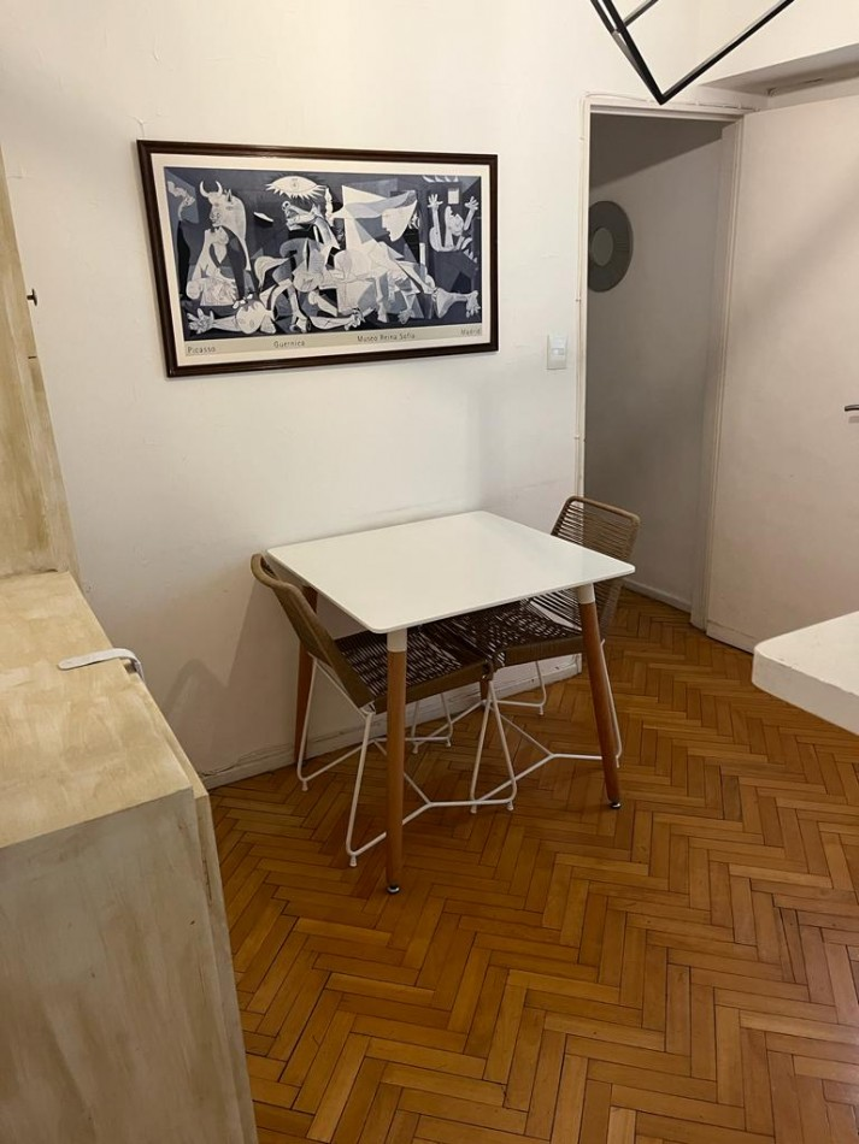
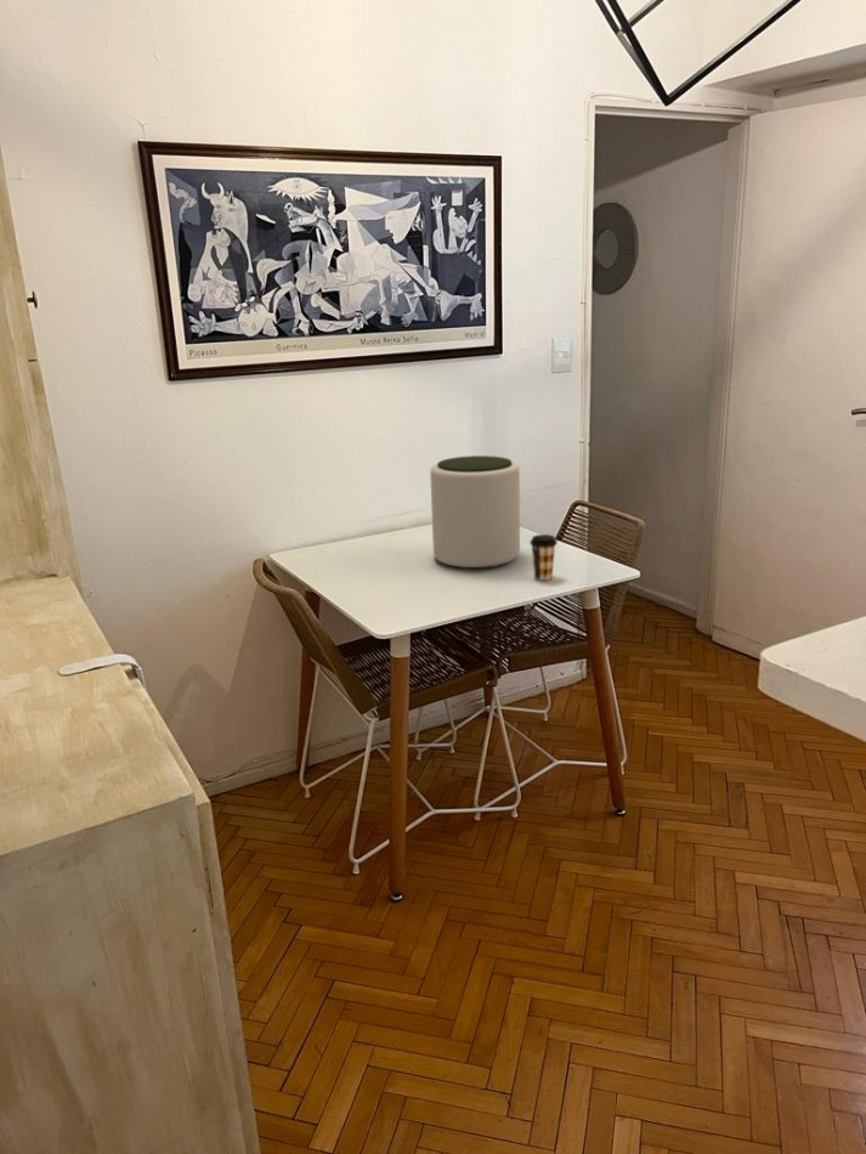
+ plant pot (475, 510)
+ coffee cup (543, 558)
